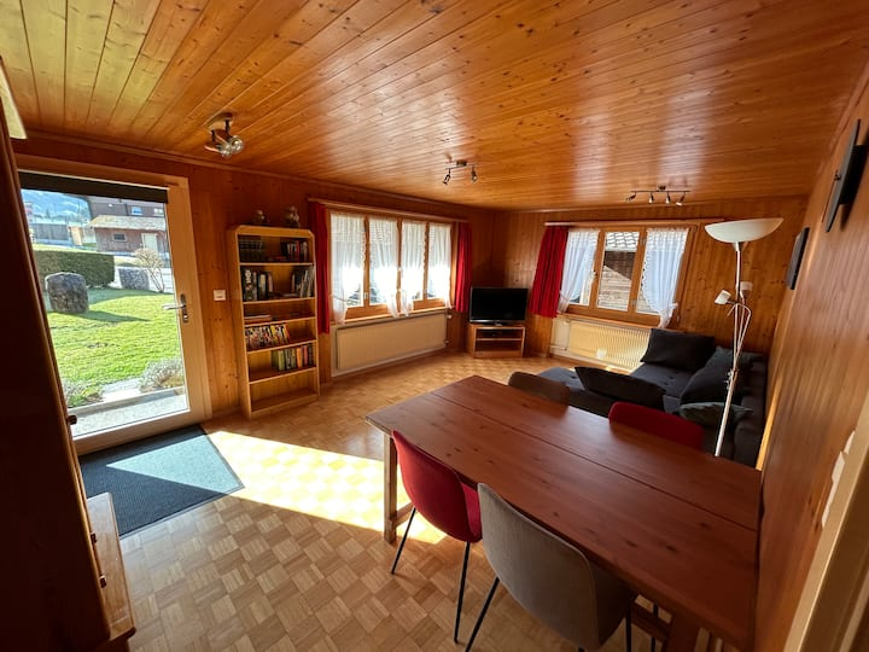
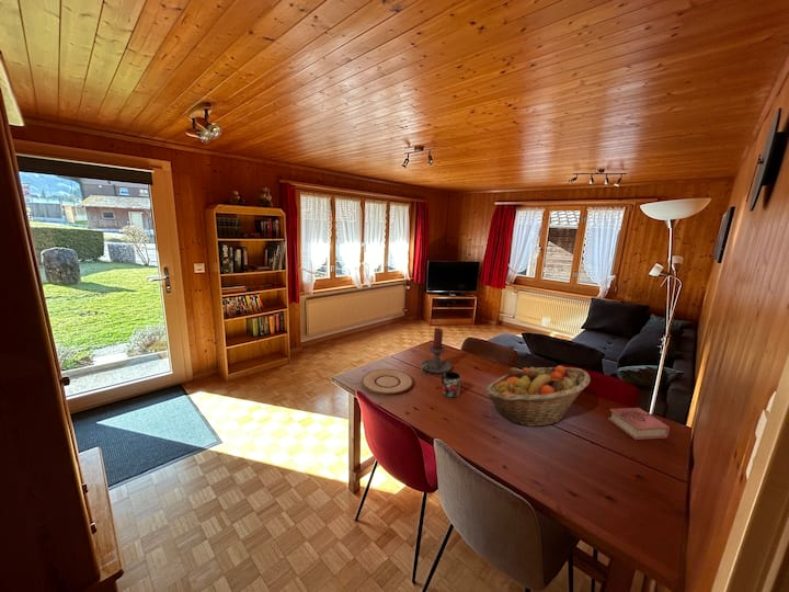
+ book (638, 422)
+ mug (449, 383)
+ fruit basket (536, 389)
+ plate (387, 380)
+ candle holder (434, 349)
